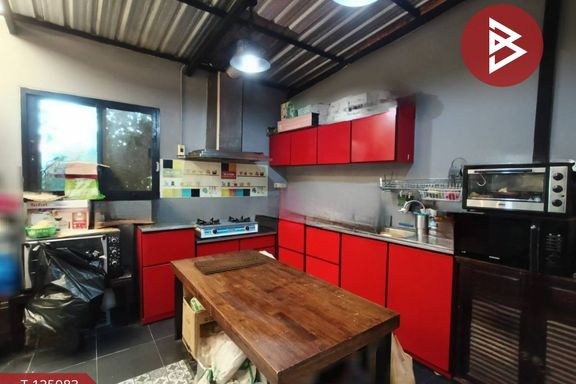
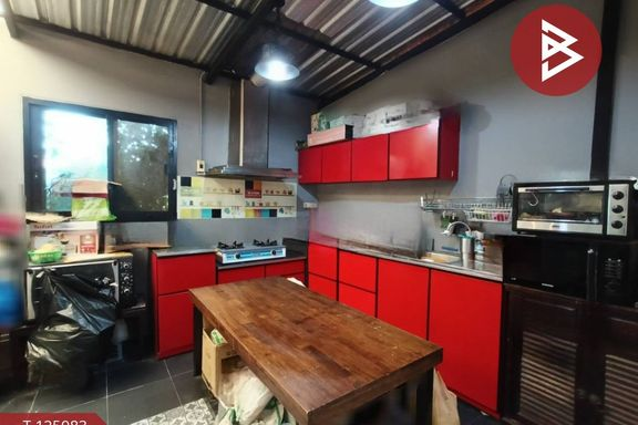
- cutting board (231, 262)
